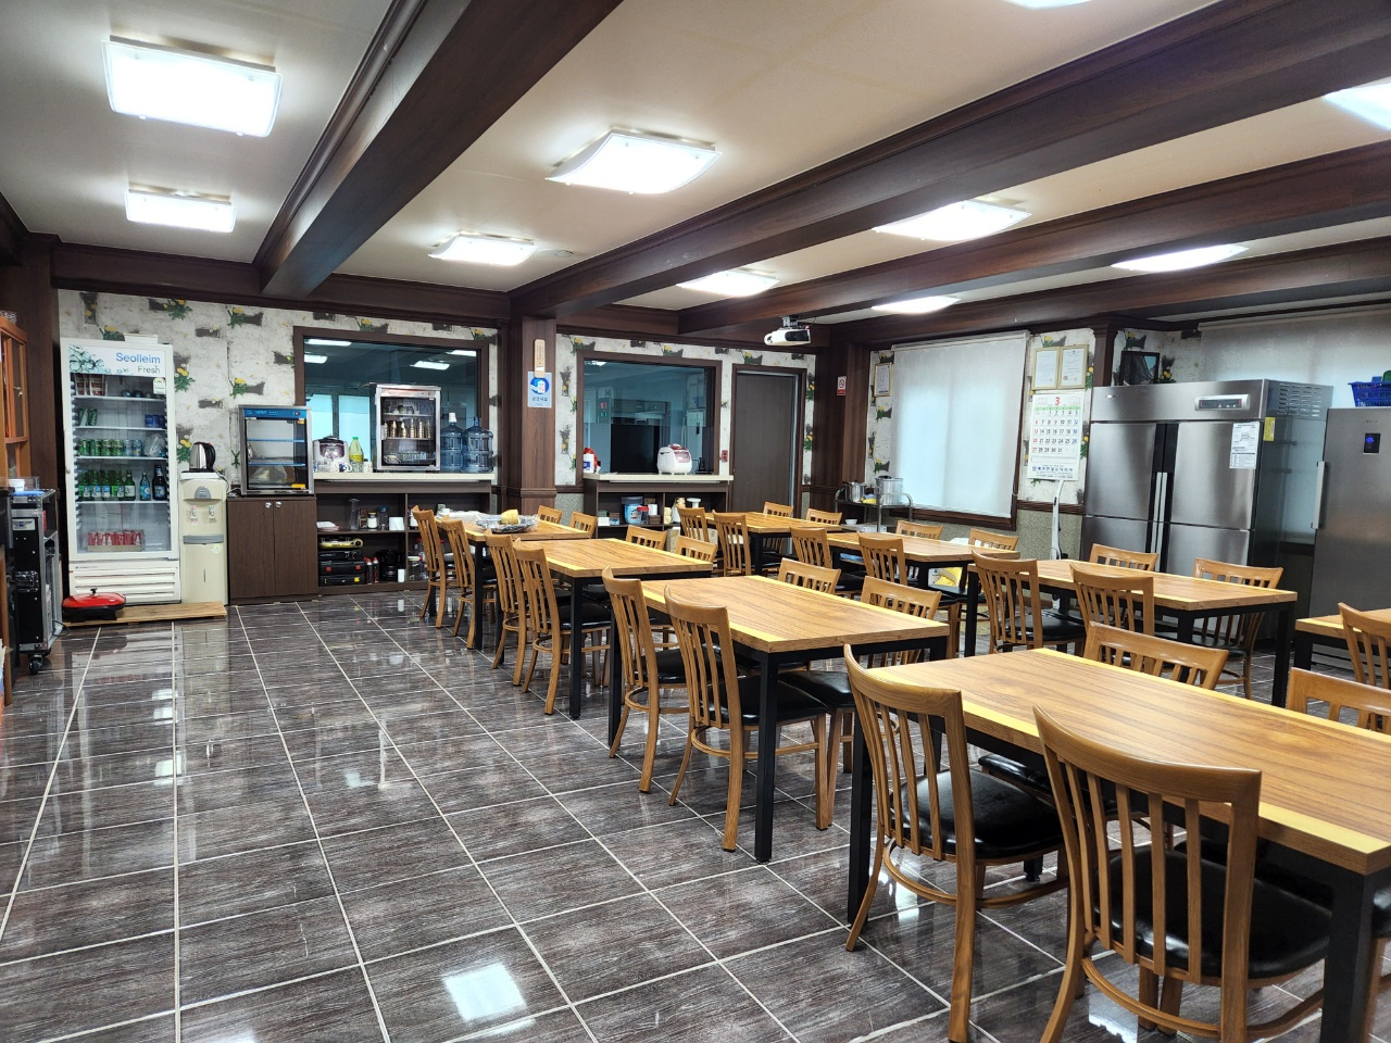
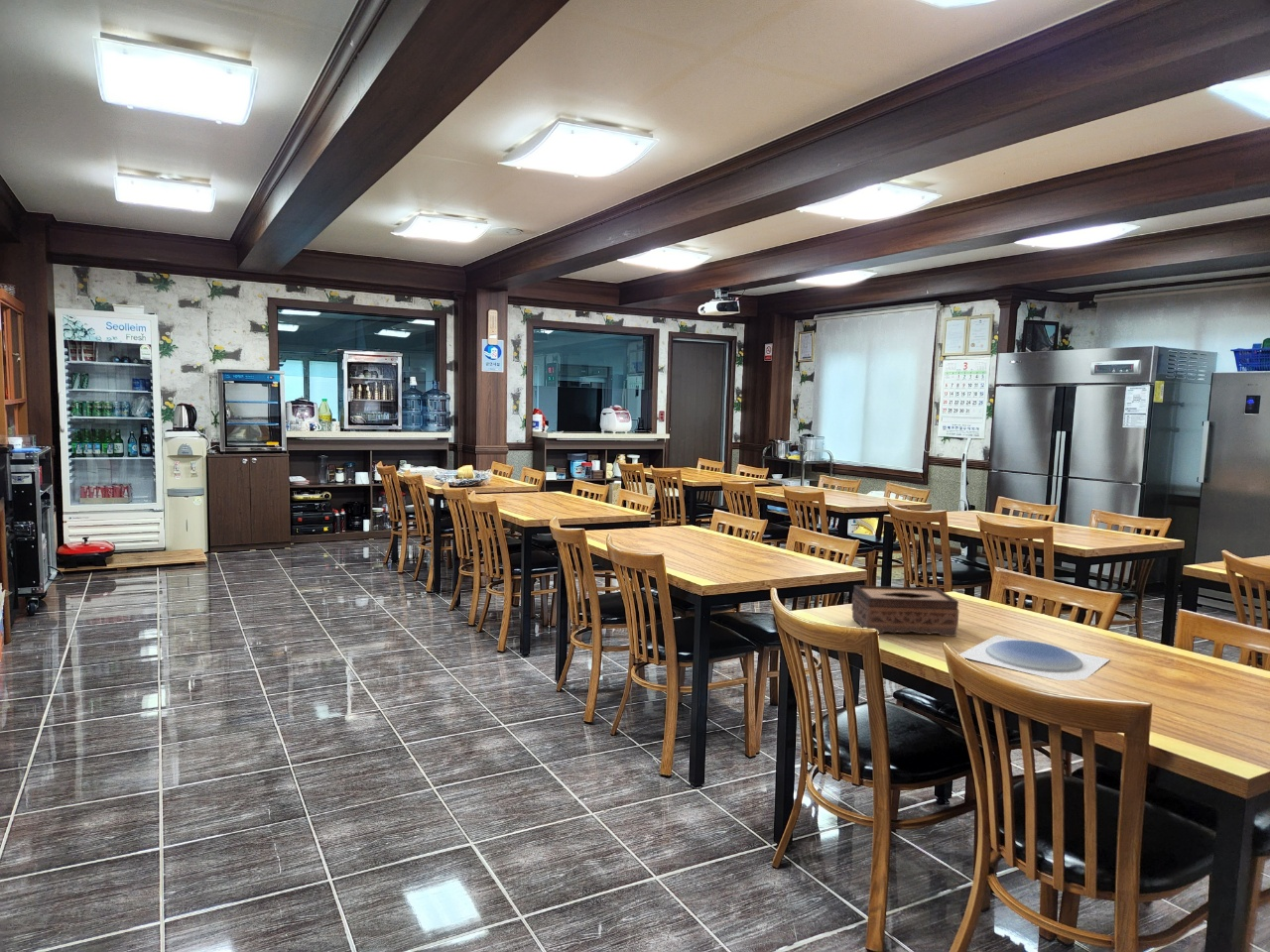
+ tissue box (903, 610)
+ plate (1034, 653)
